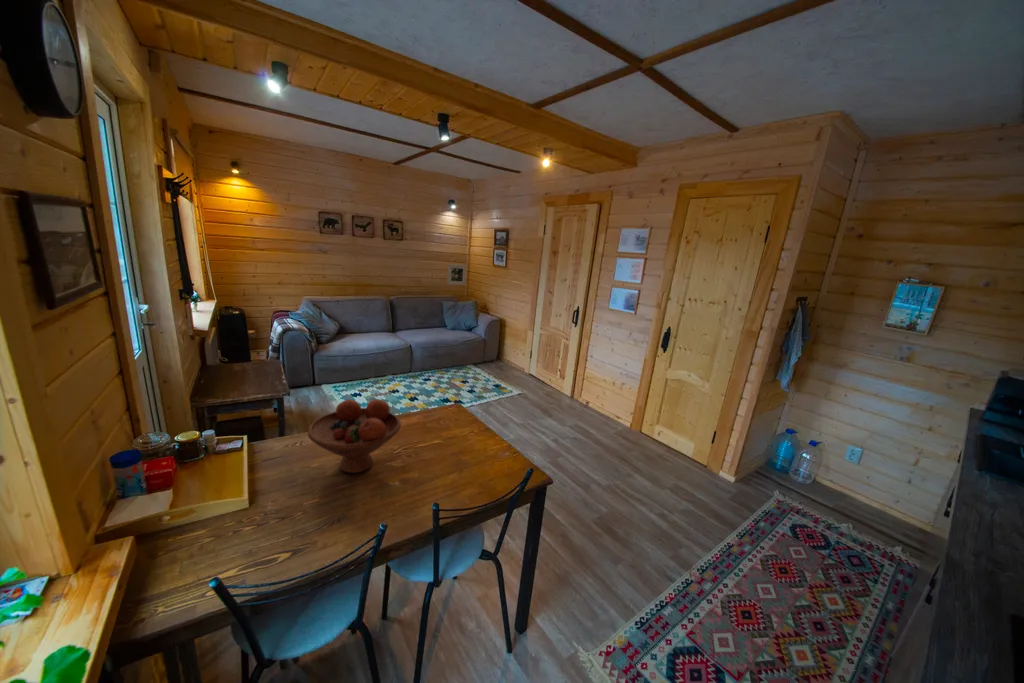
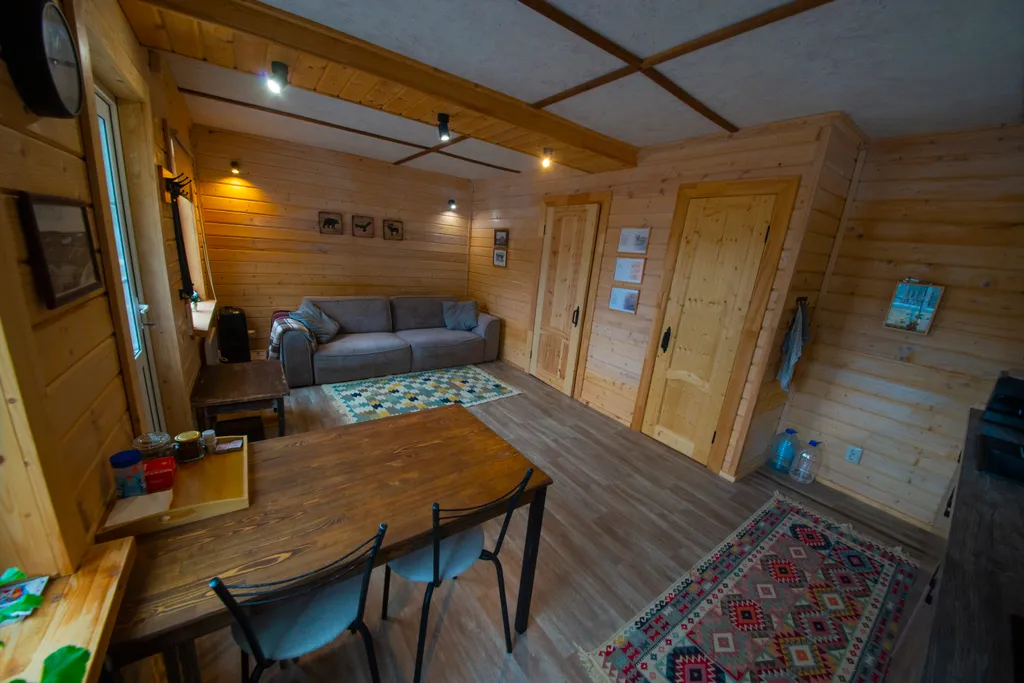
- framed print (456, 274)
- fruit bowl (356, 437)
